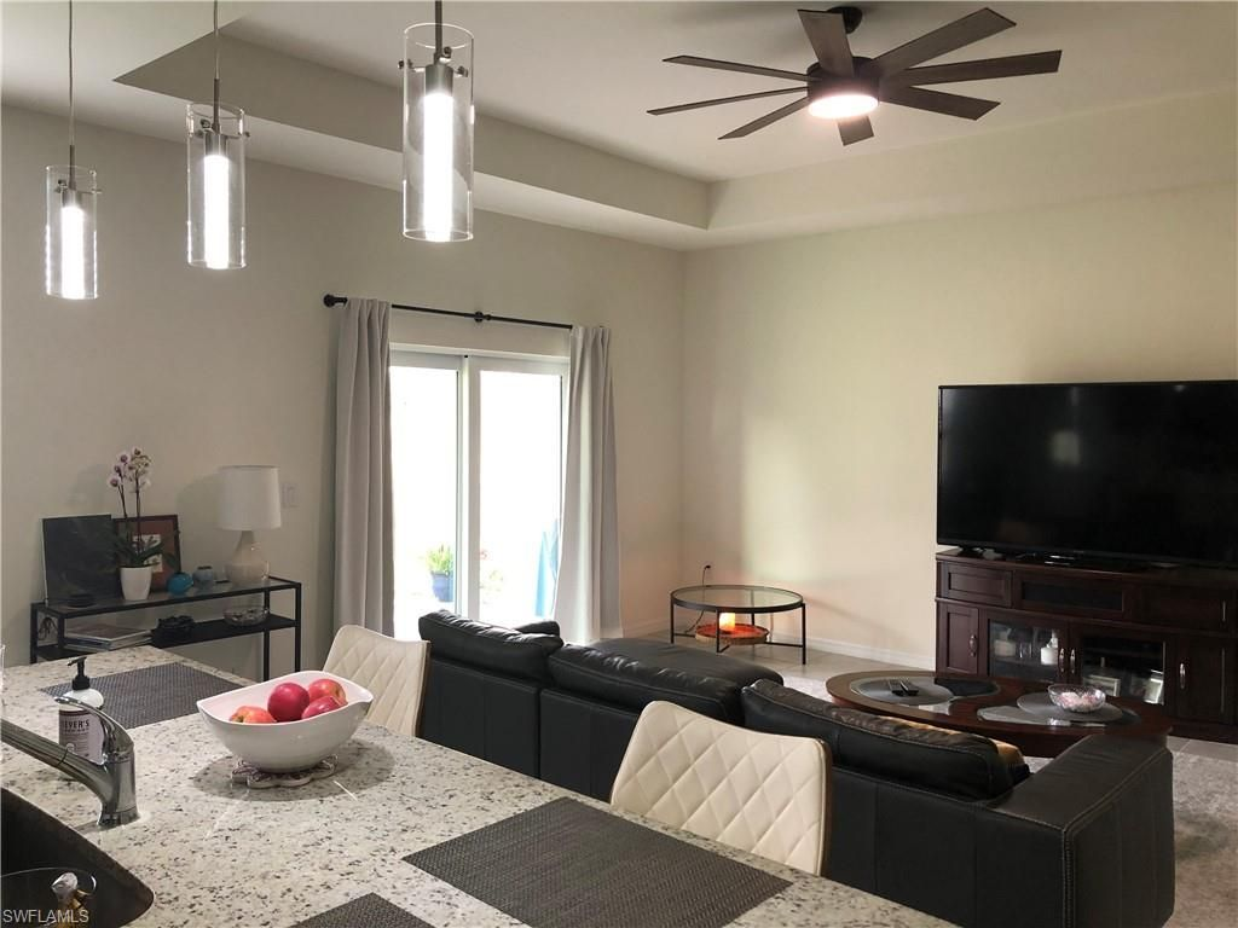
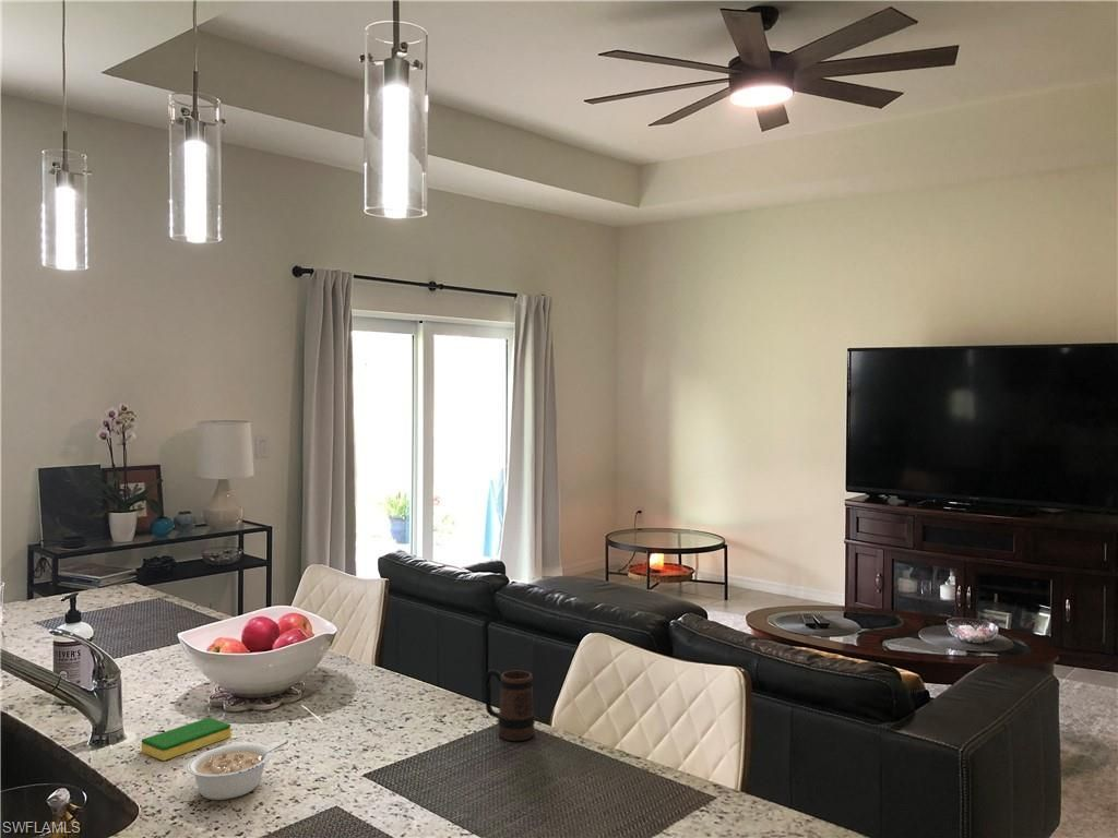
+ mug (509, 703)
+ dish sponge (187, 738)
+ legume (233, 768)
